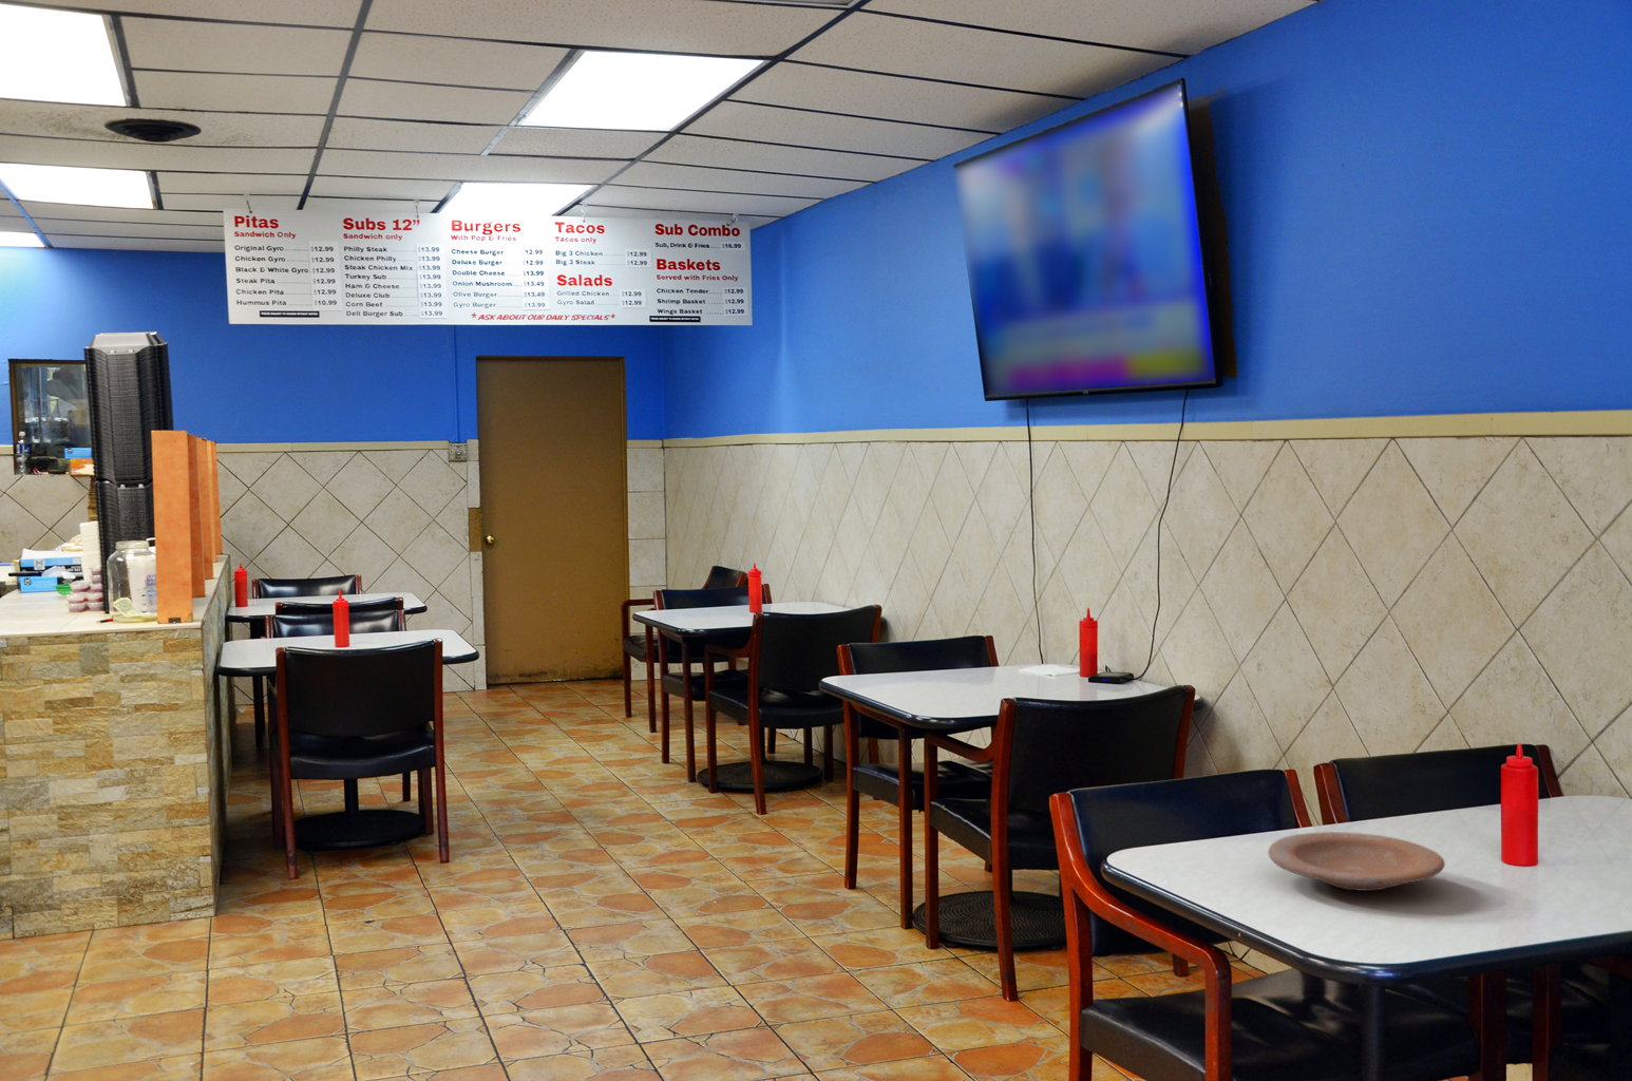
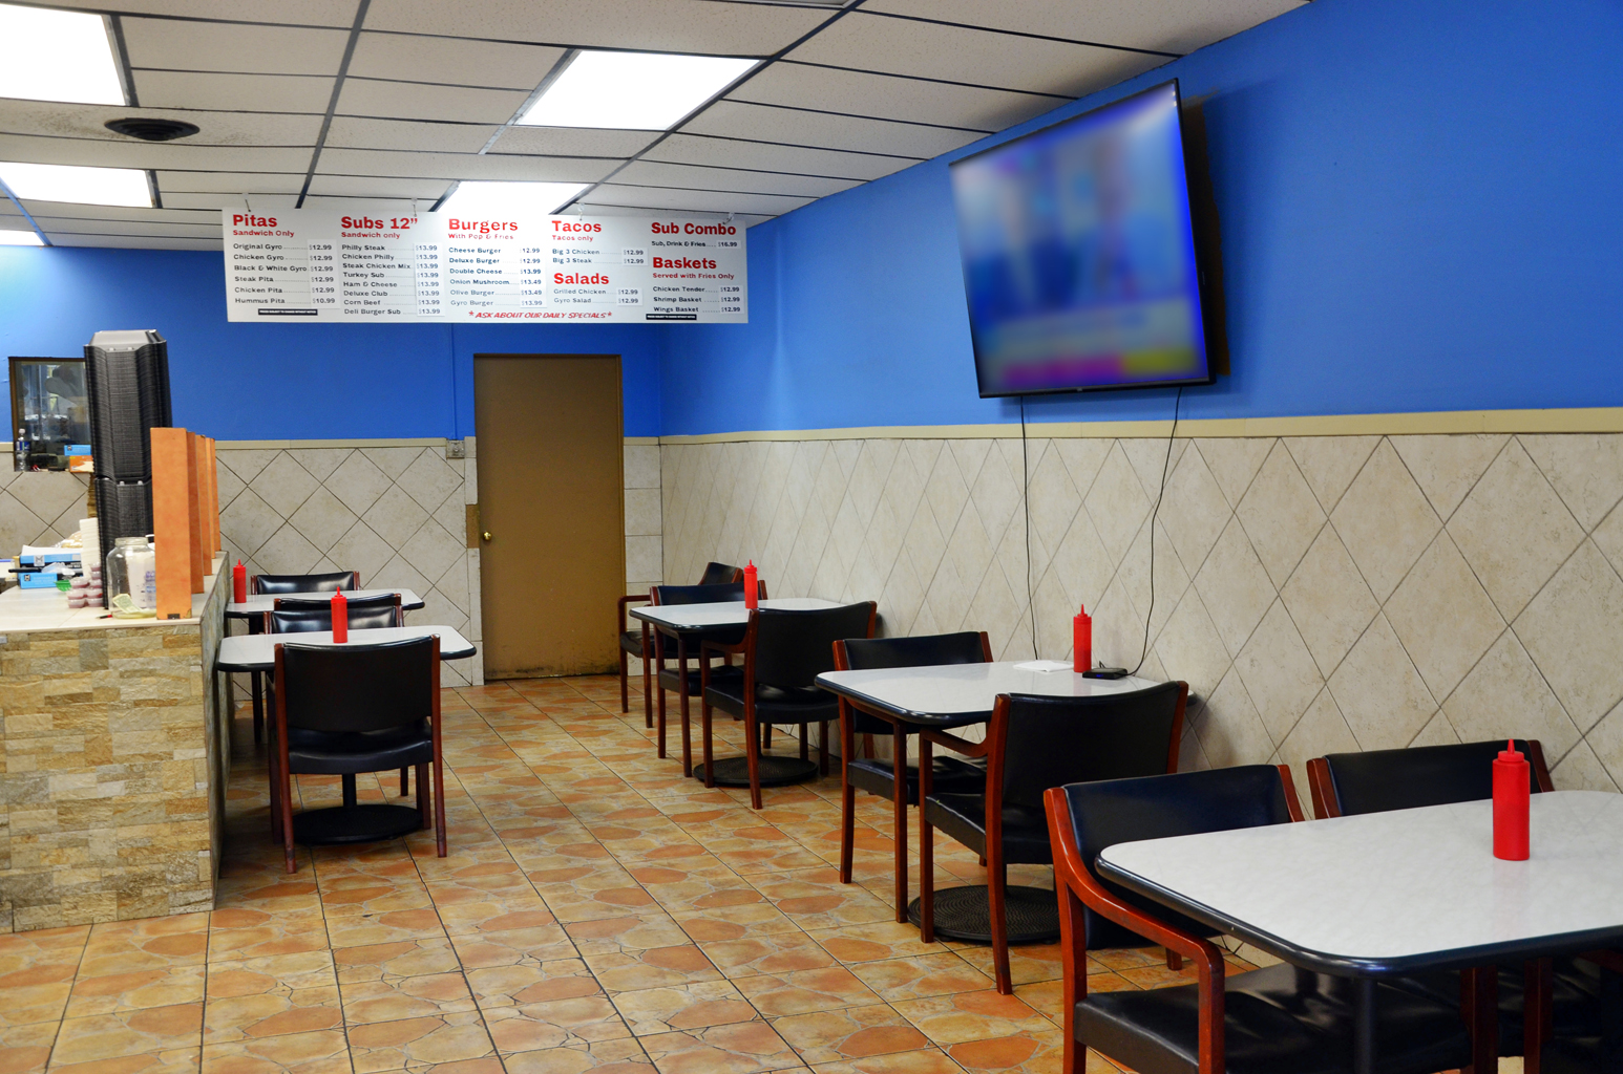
- plate (1355, 866)
